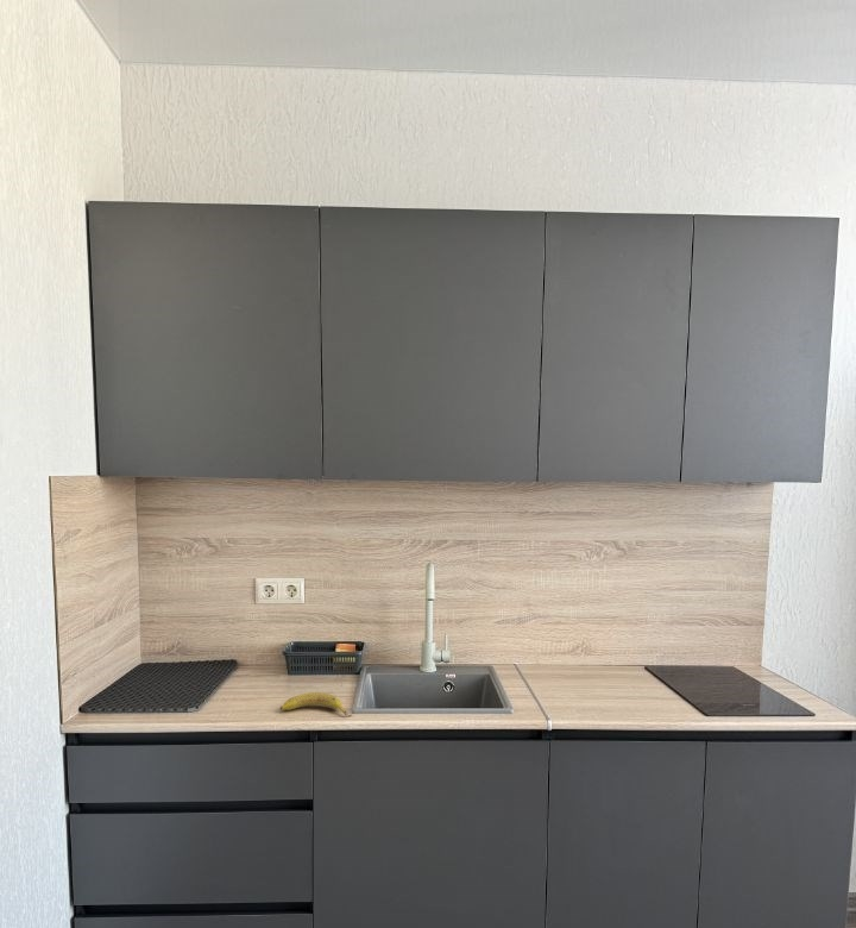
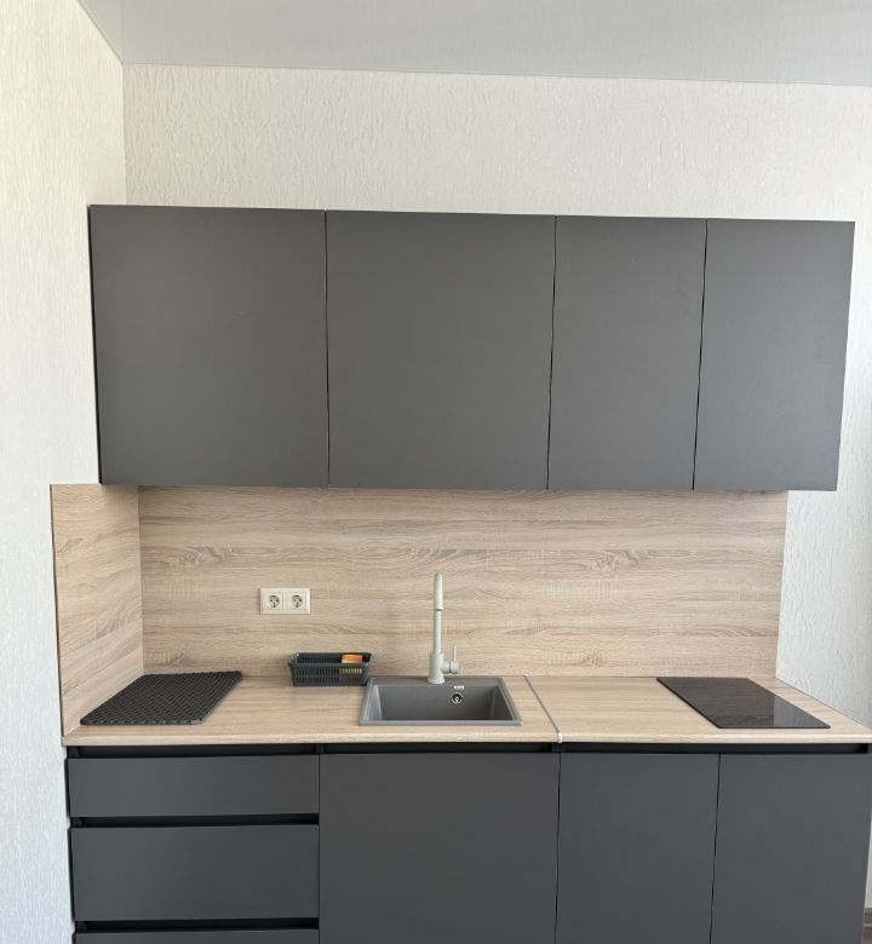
- fruit (316, 703)
